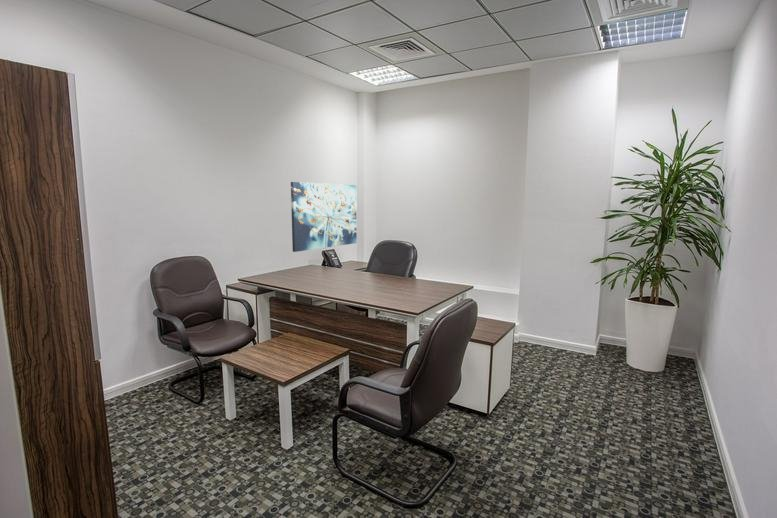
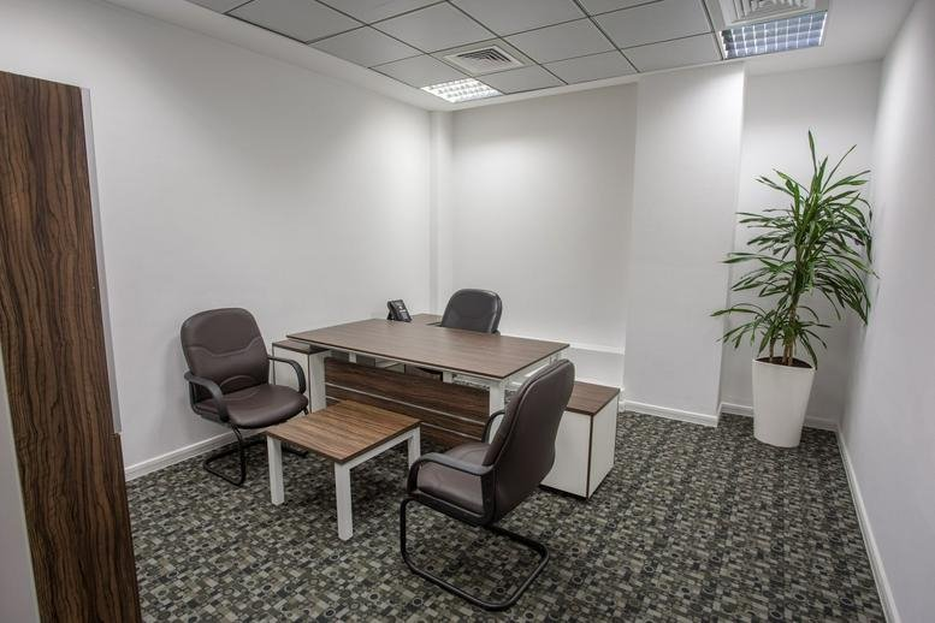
- wall art (327, 215)
